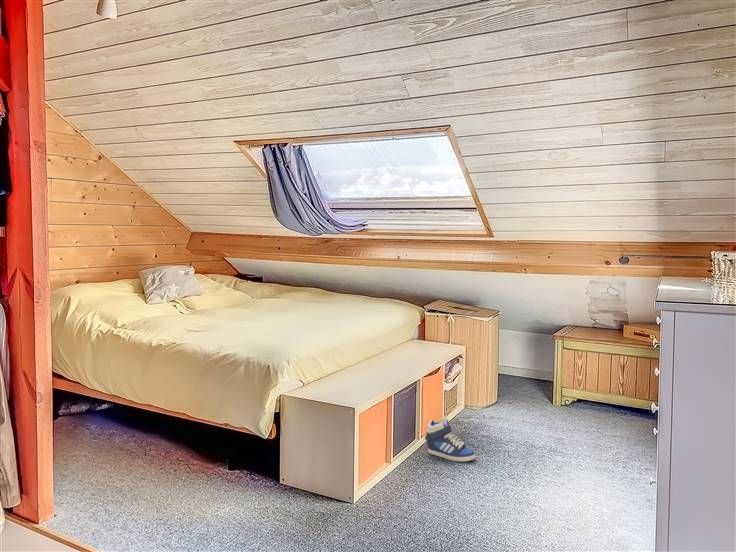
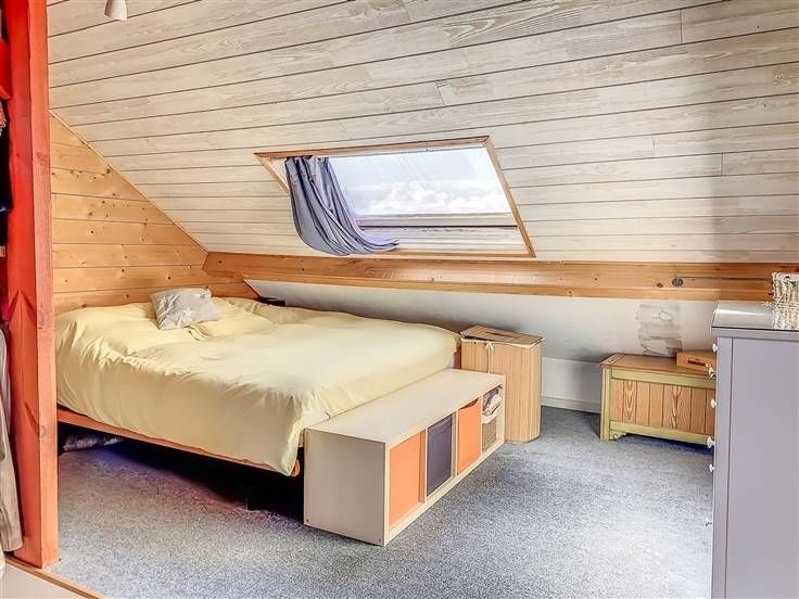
- sneaker (450, 437)
